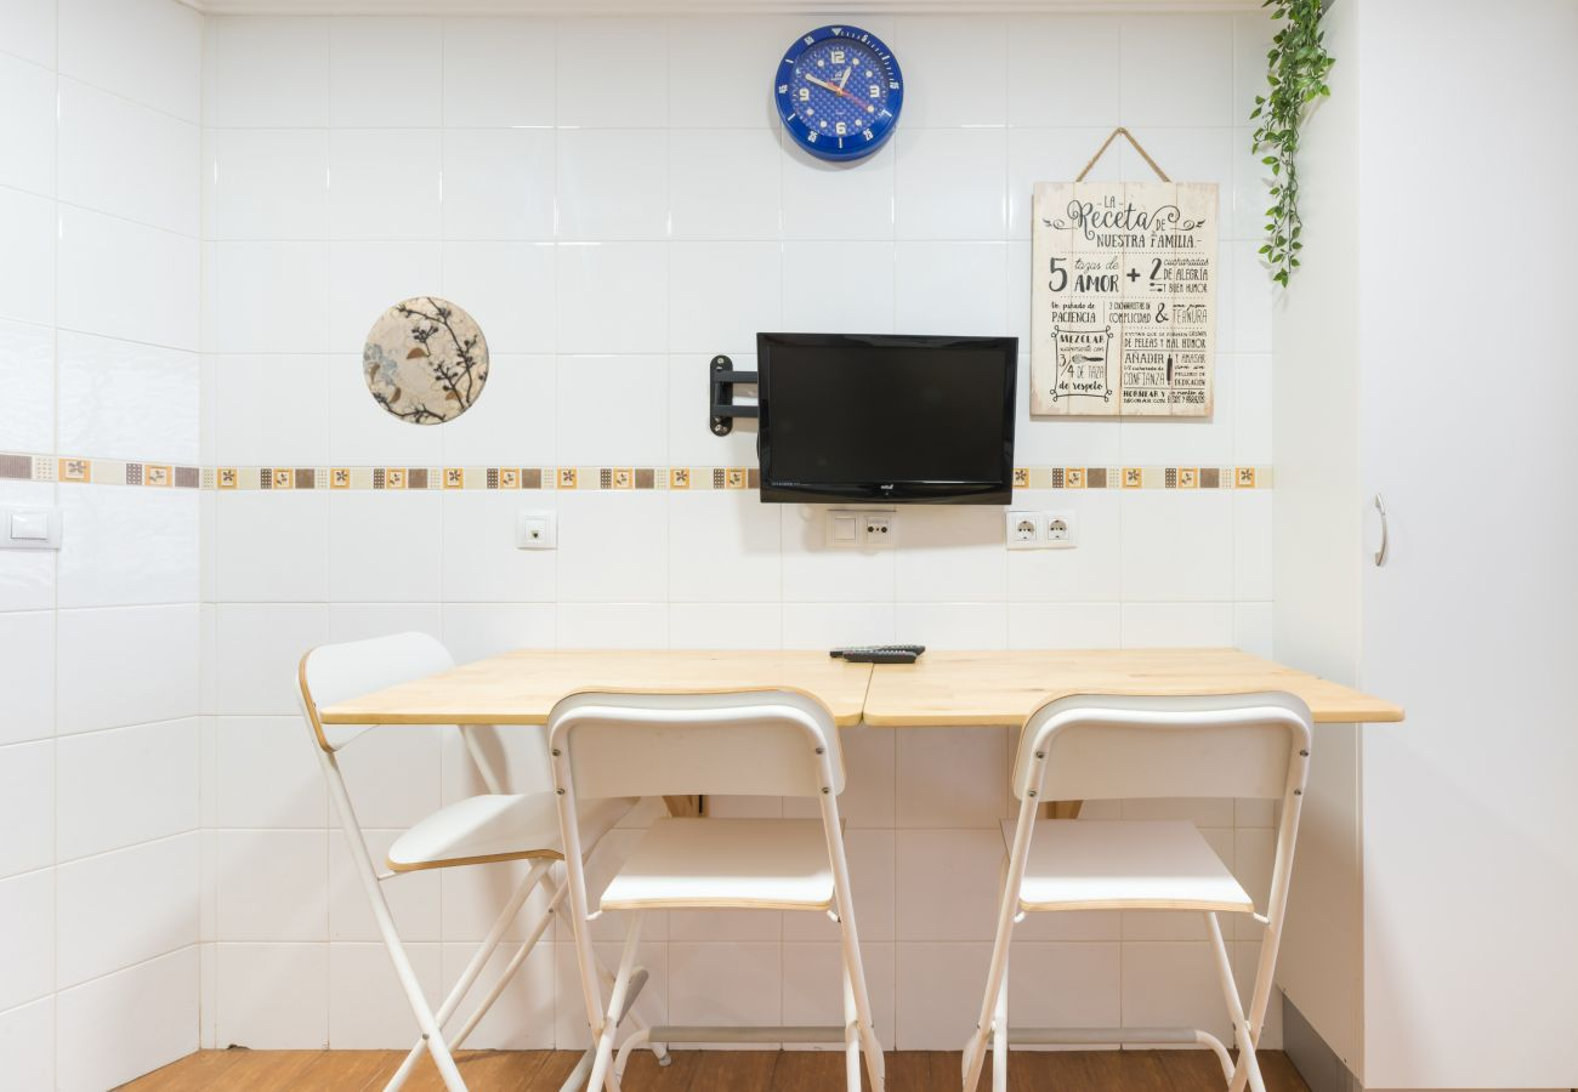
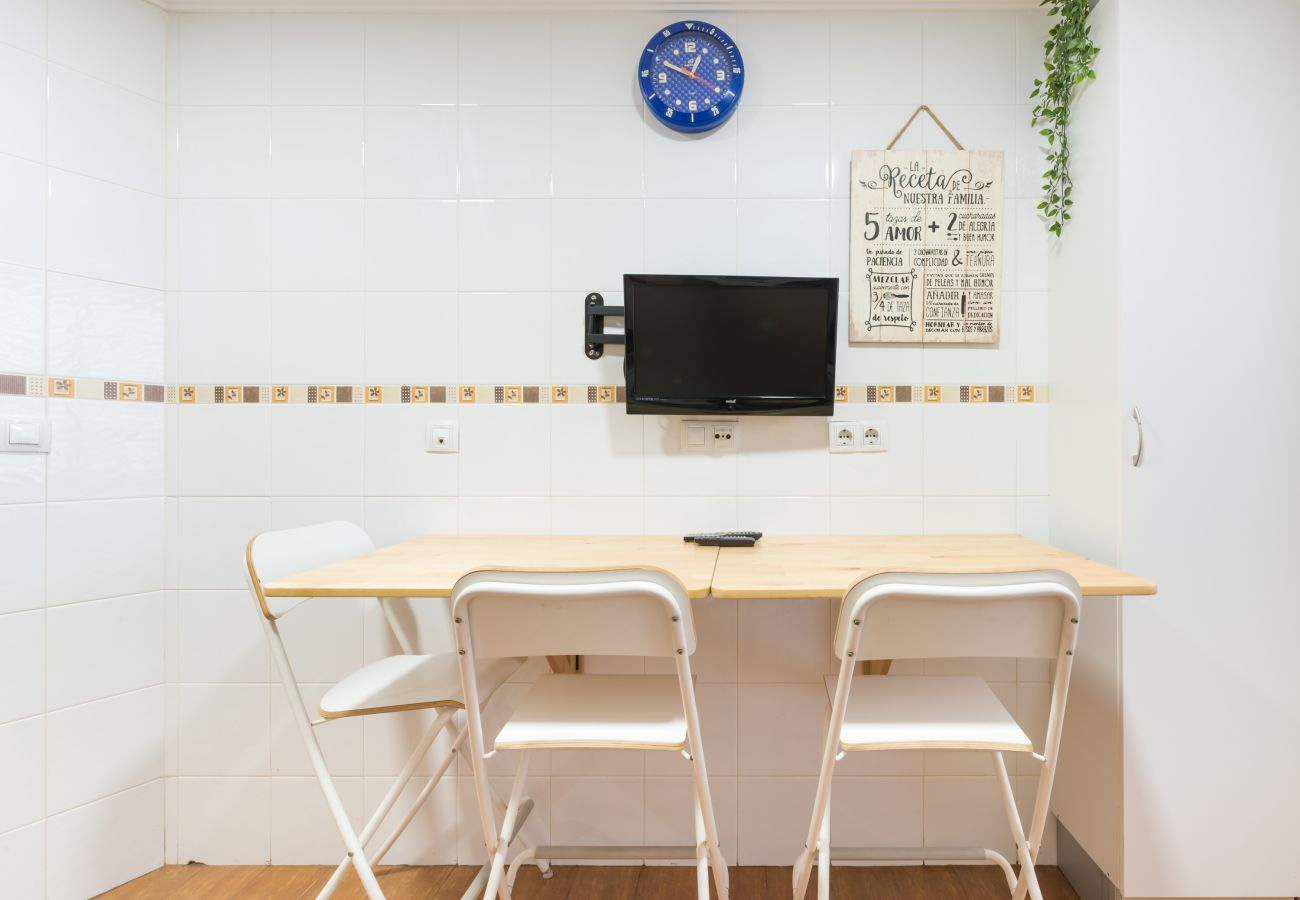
- decorative plate (426, 360)
